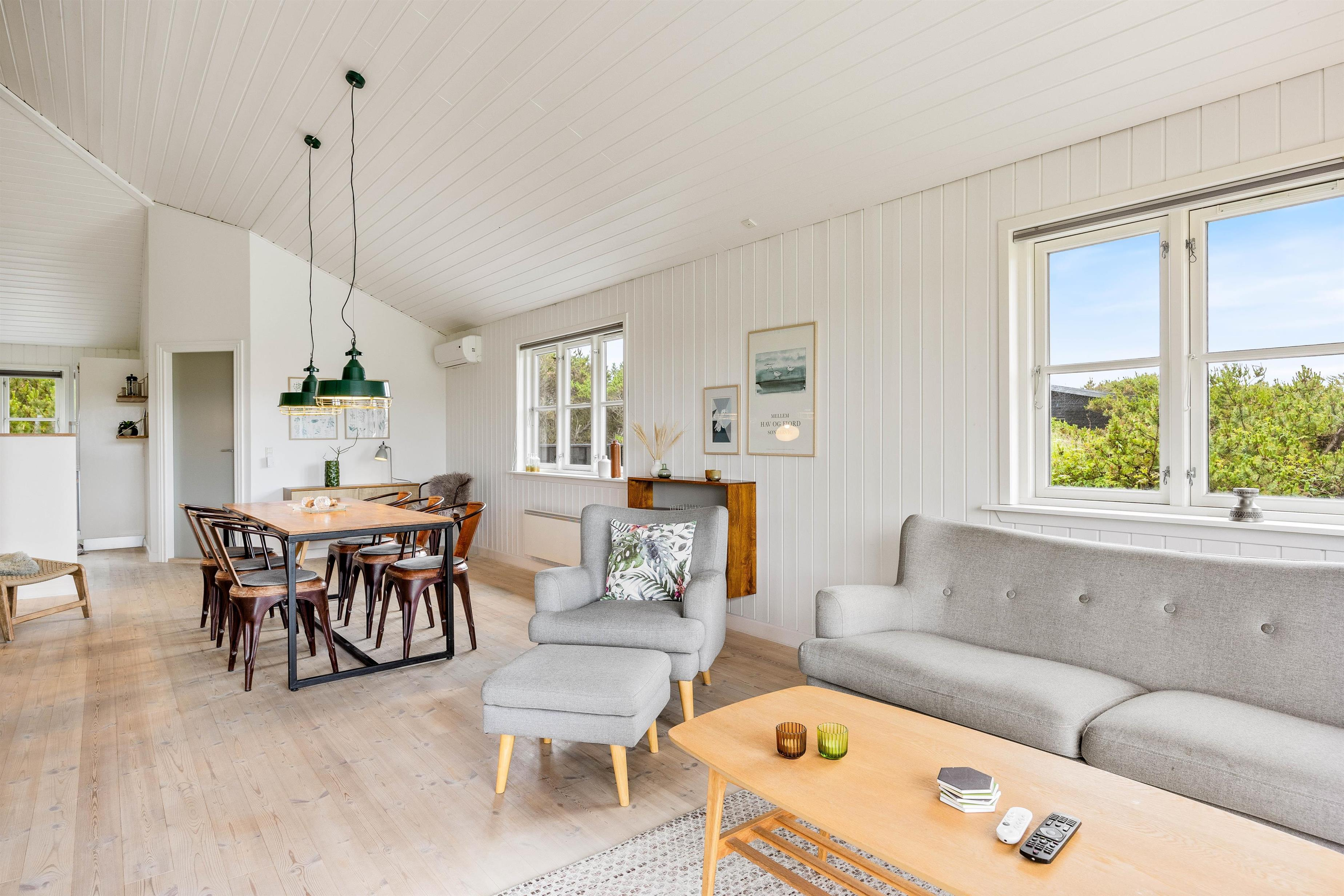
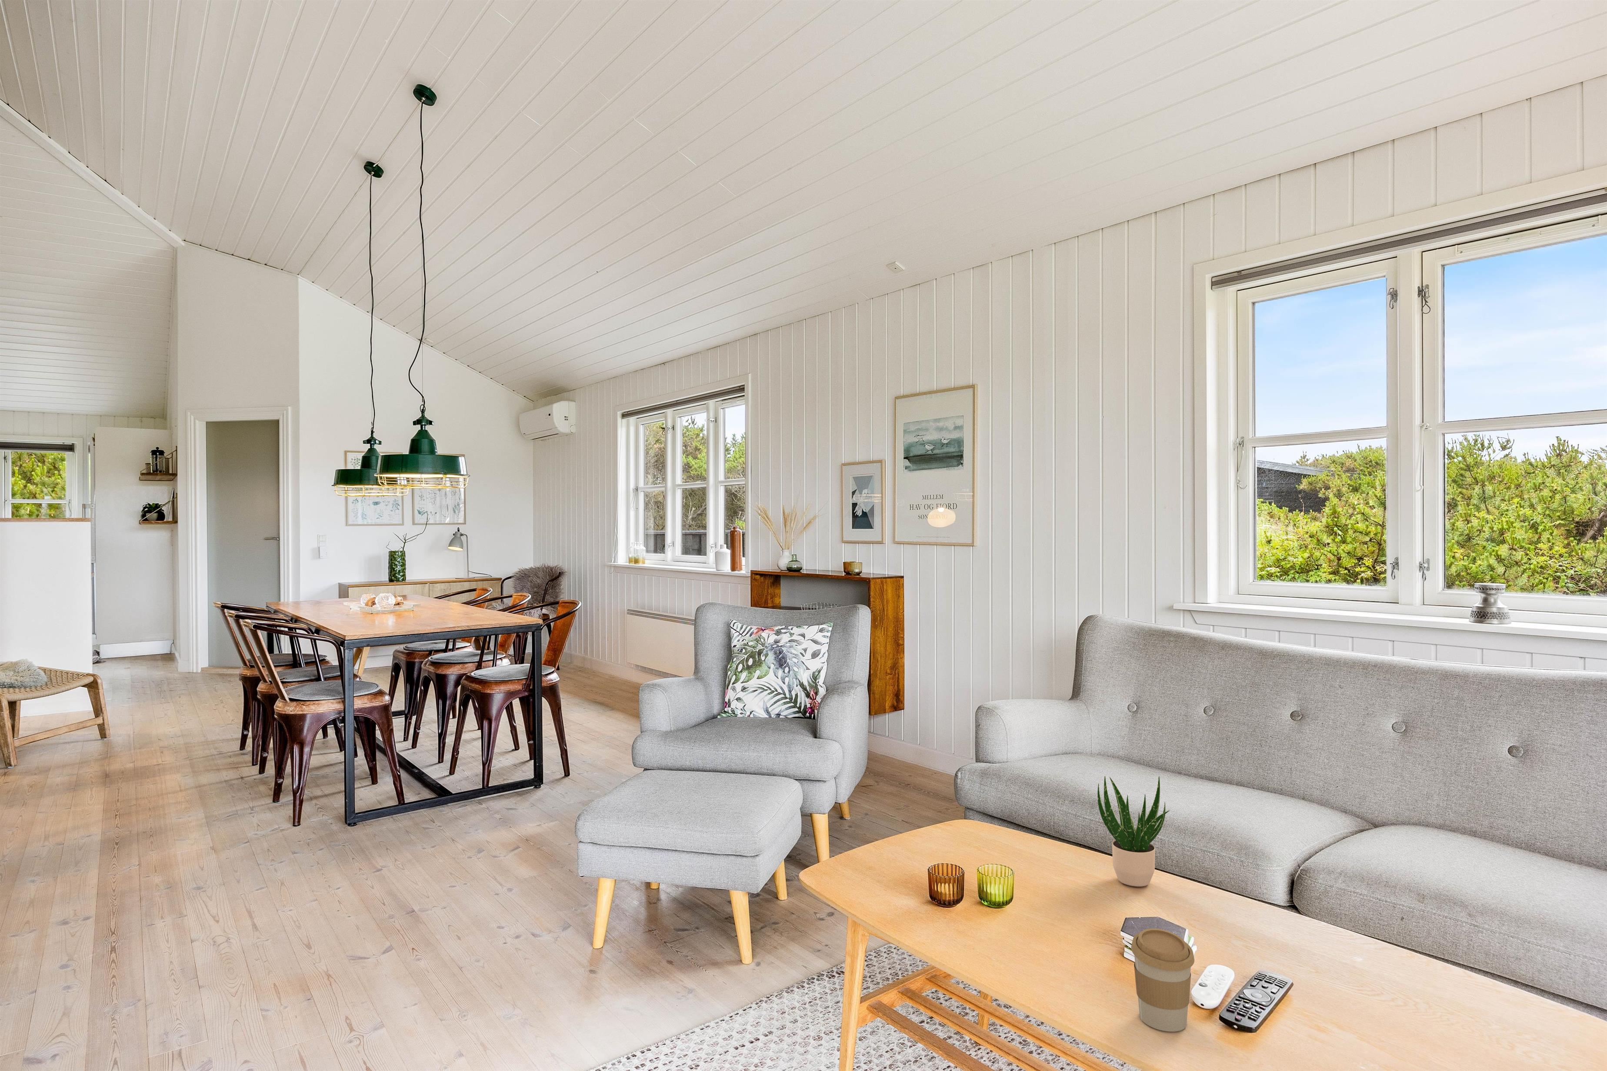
+ coffee cup (1162, 979)
+ potted plant (1130, 826)
